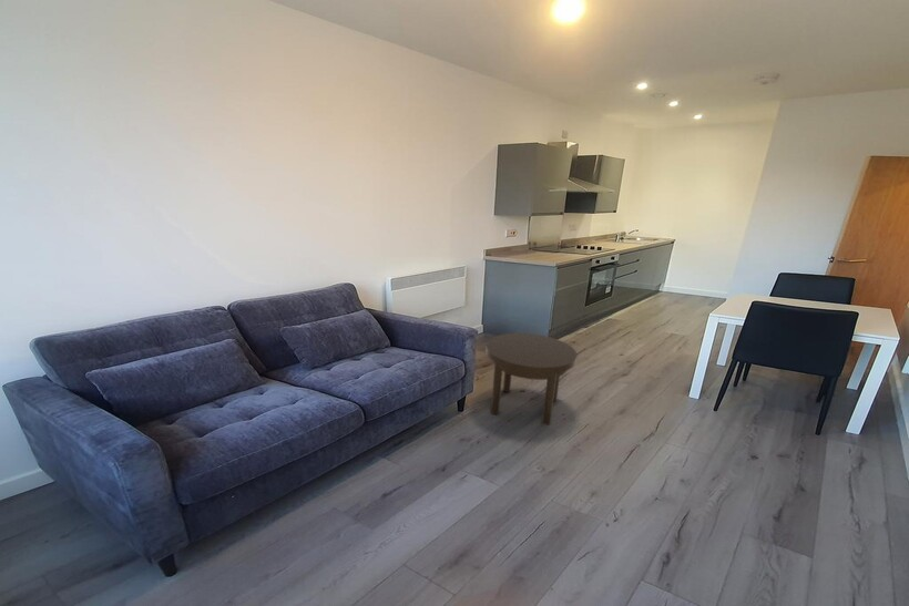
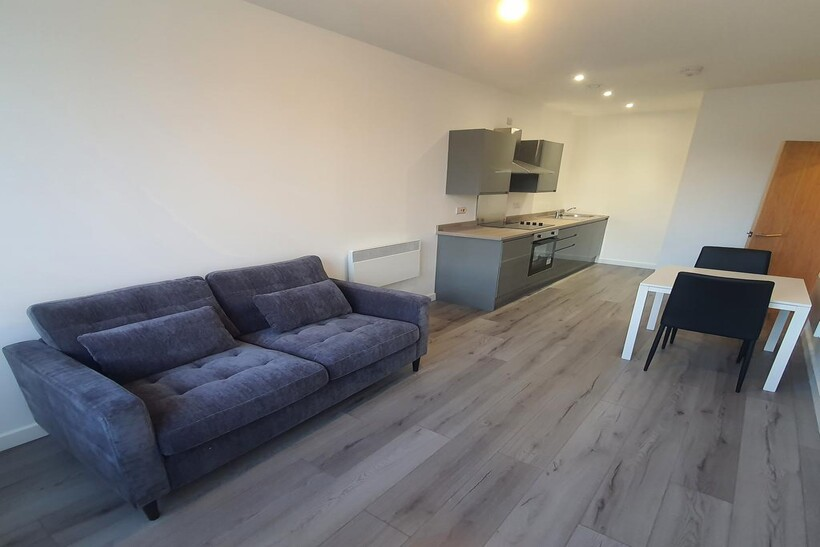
- side table (528, 377)
